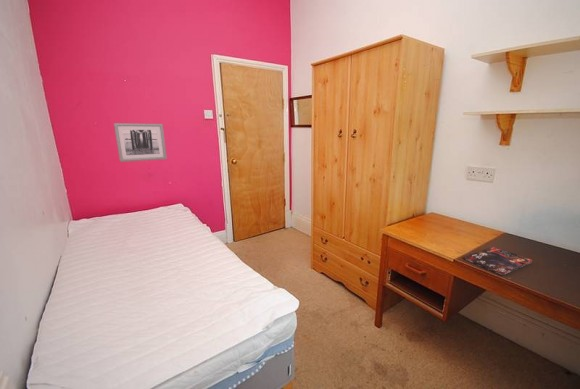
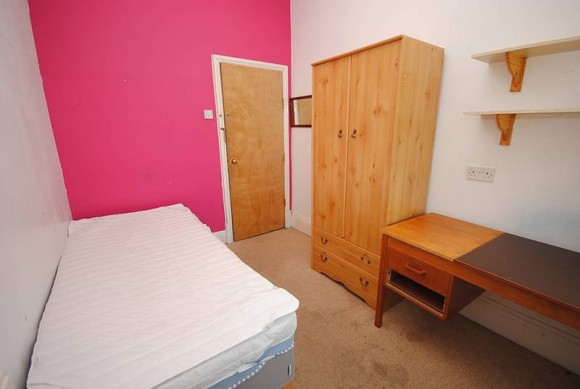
- wall art (141, 142)
- book (497, 259)
